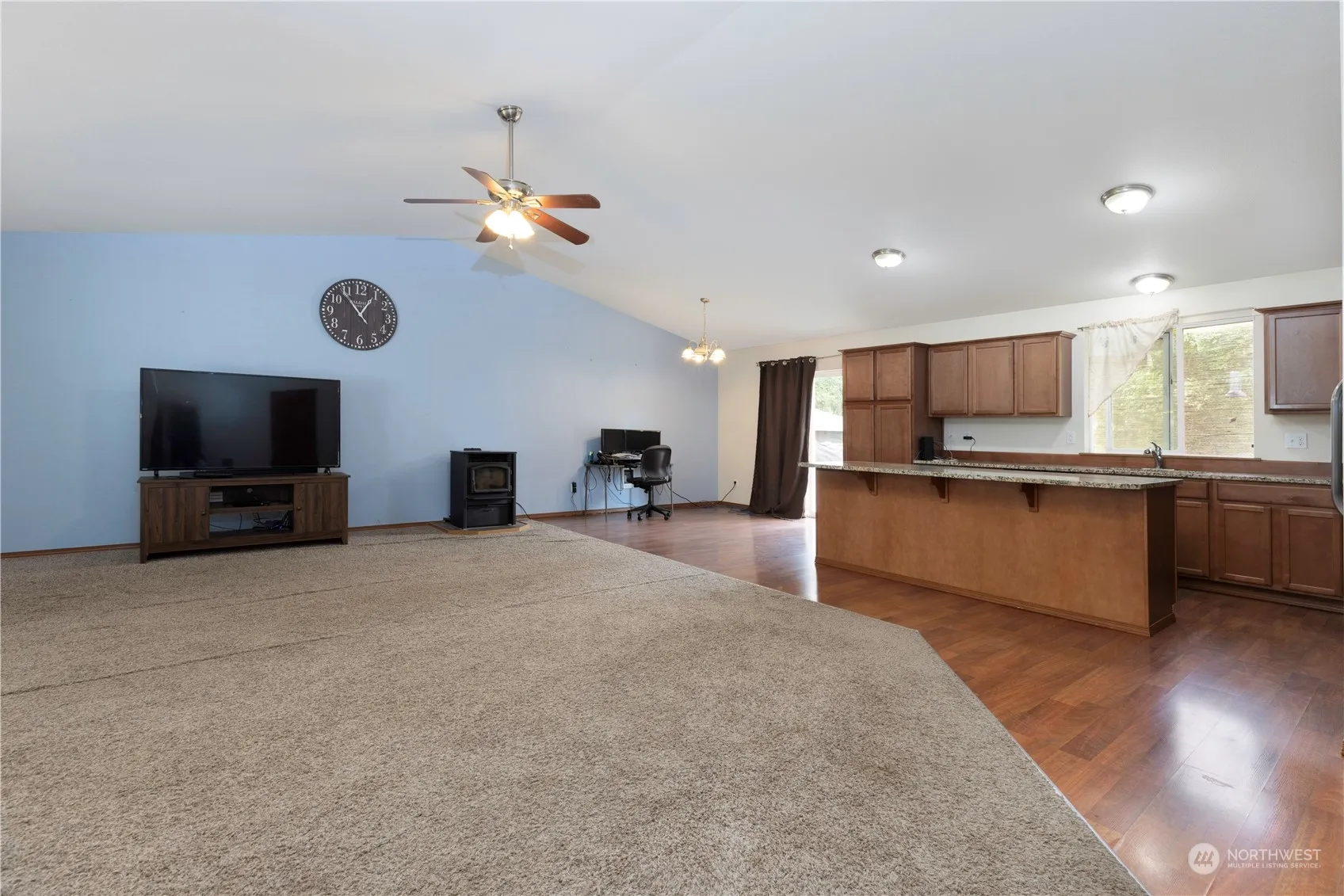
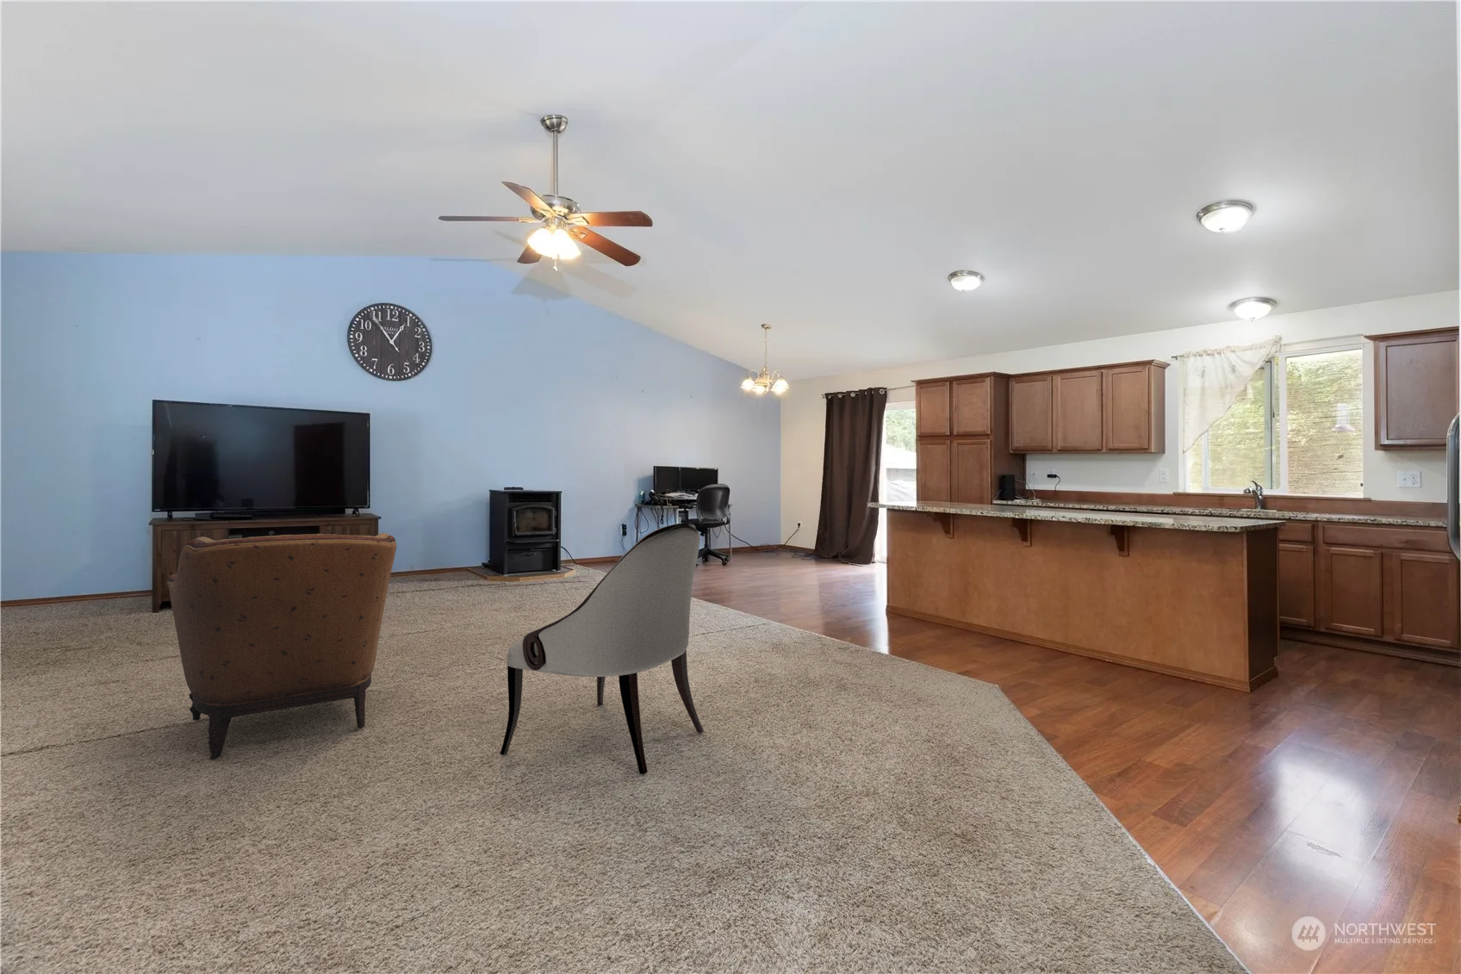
+ armchair (289, 629)
+ armchair (616, 630)
